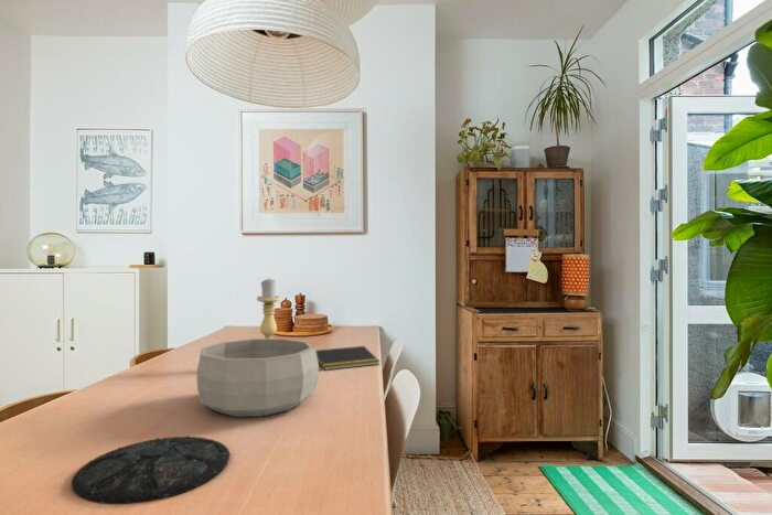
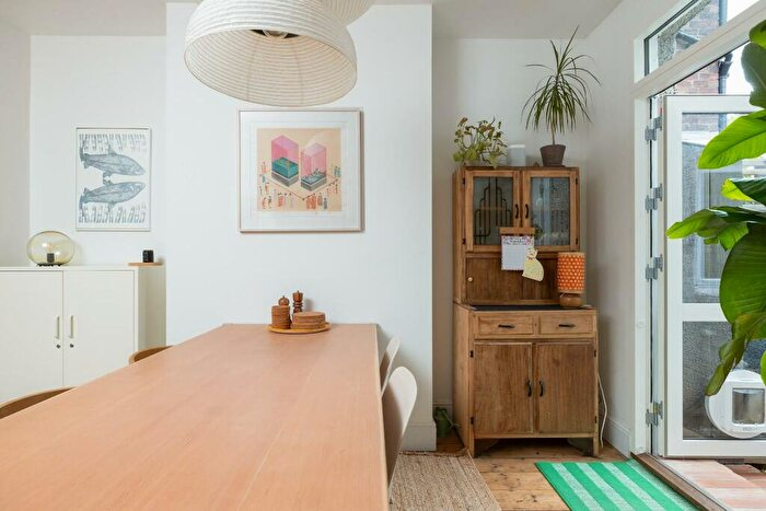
- candle holder (268, 322)
- decorative bowl (258, 375)
- notepad (345, 357)
- plate (156, 458)
